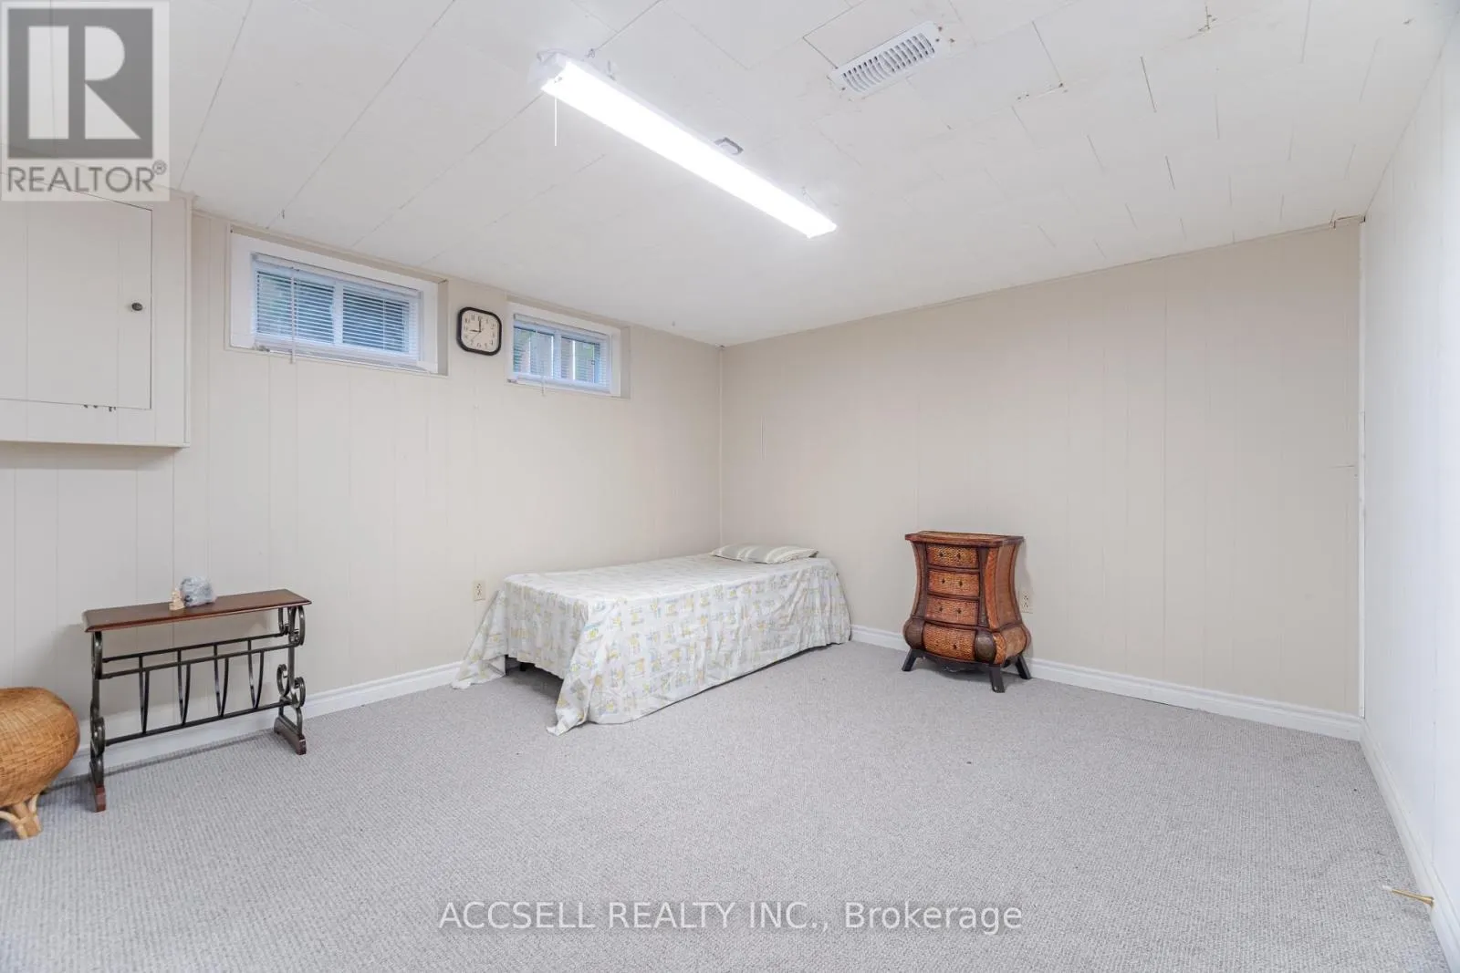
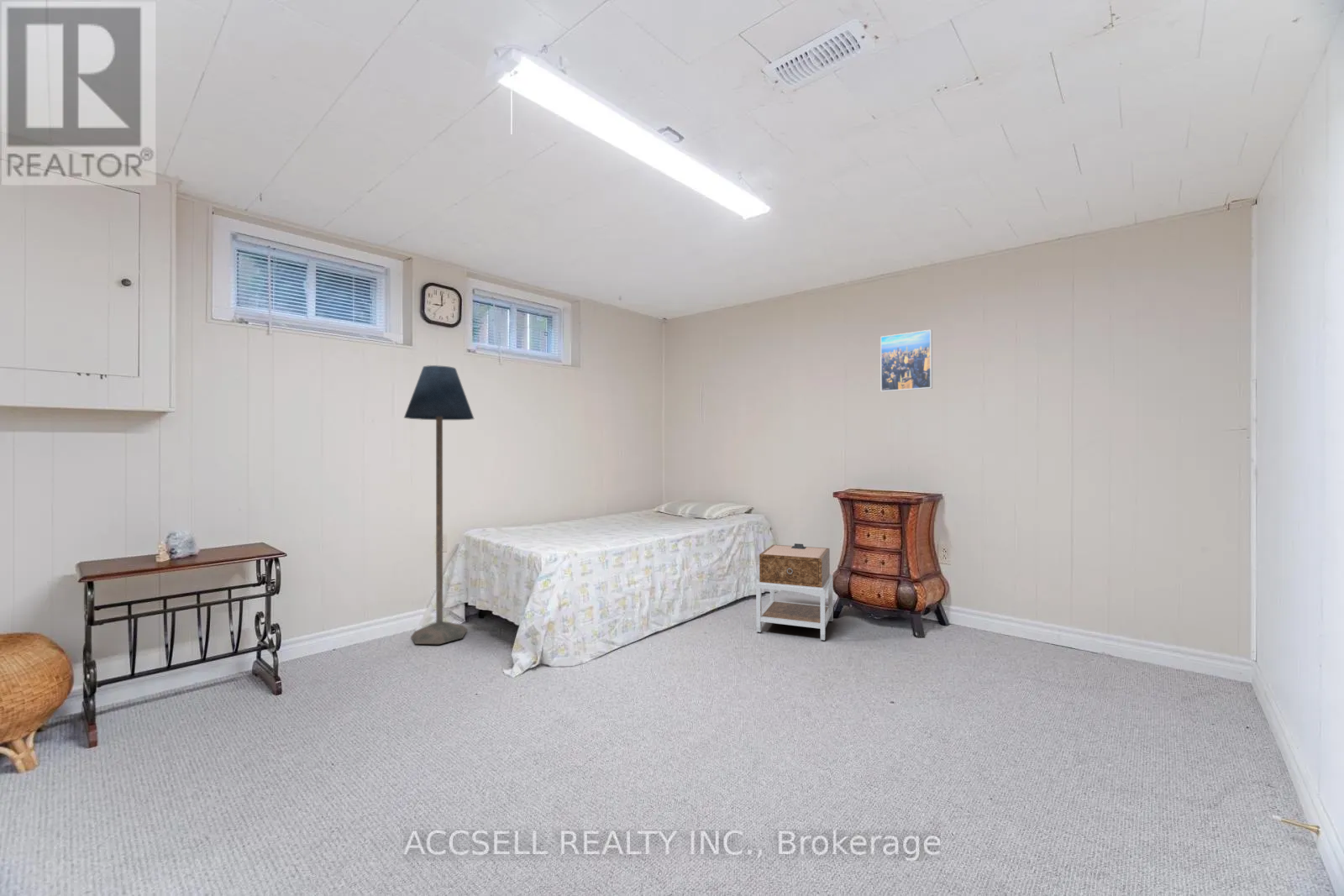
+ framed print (906, 361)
+ floor lamp (439, 501)
+ nightstand (795, 586)
